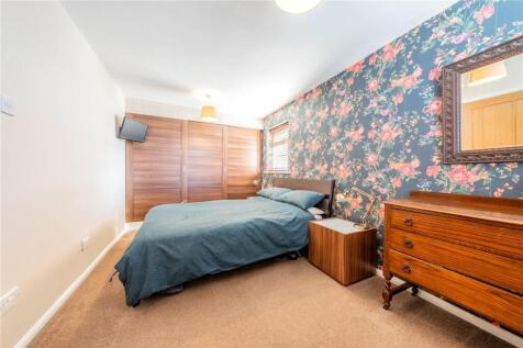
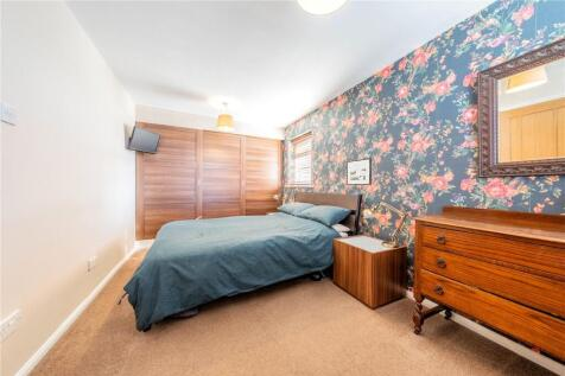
+ picture frame (357, 172)
